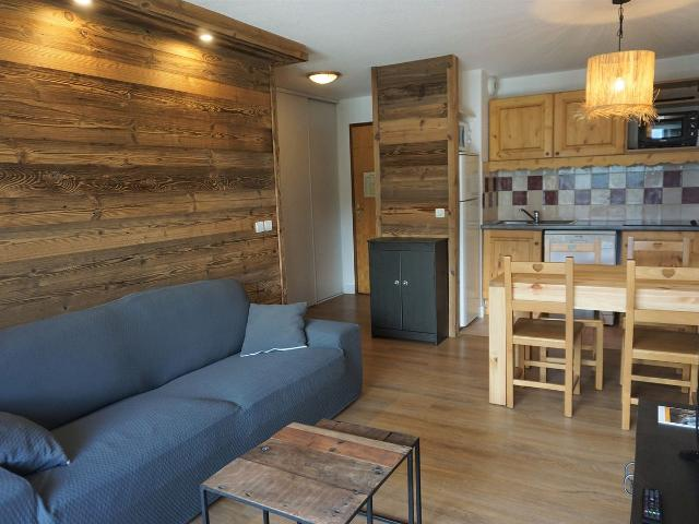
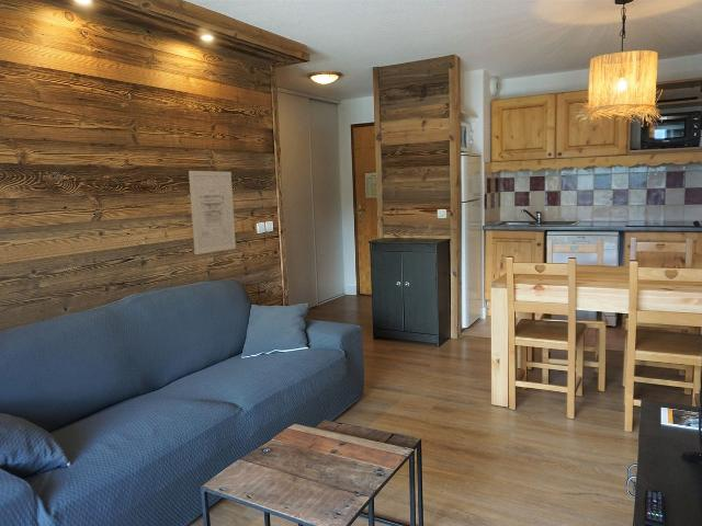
+ wall art (213, 211)
